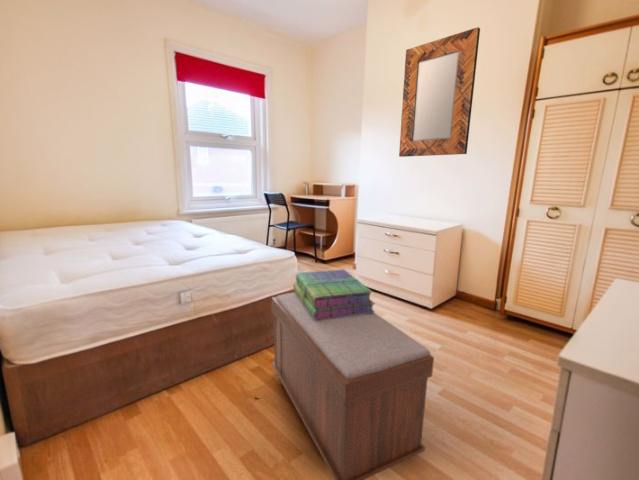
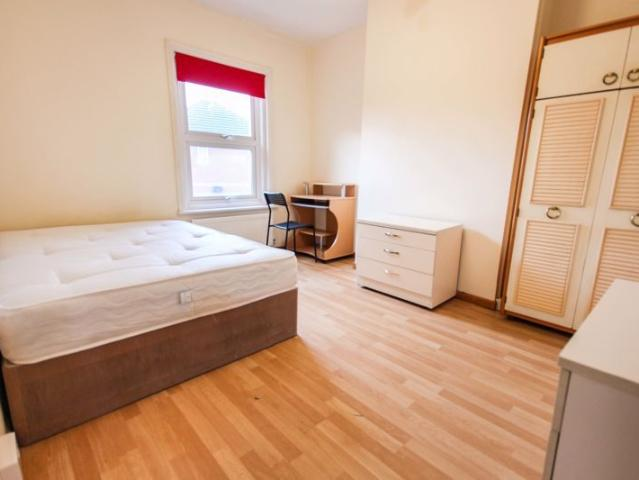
- bench (337, 364)
- home mirror (434, 99)
- stack of books (330, 290)
